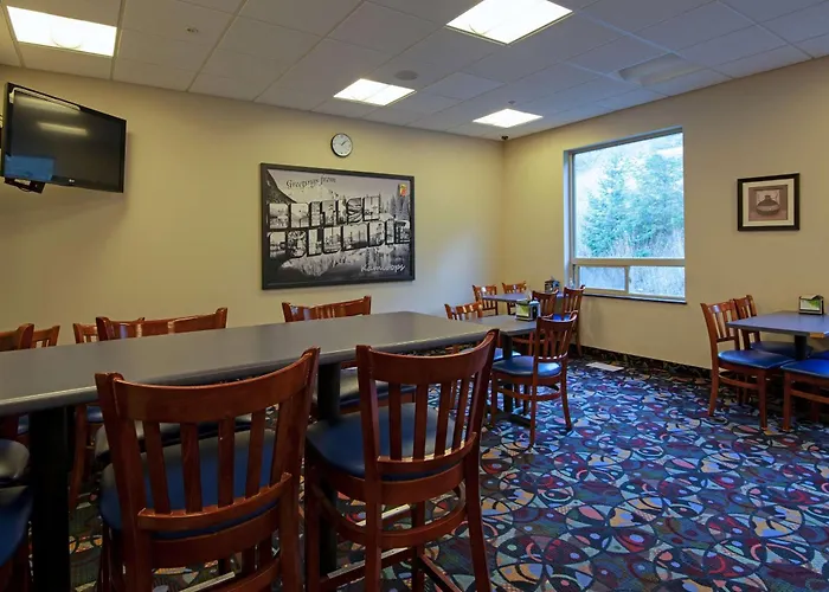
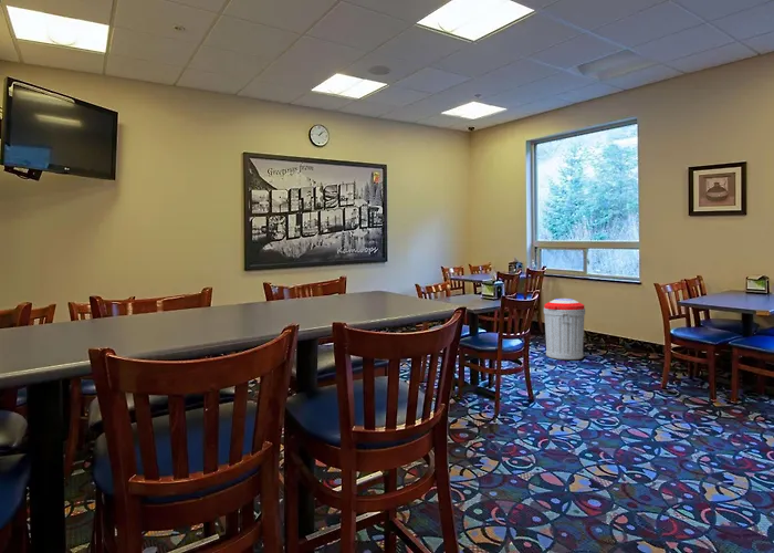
+ trash can (564, 327)
